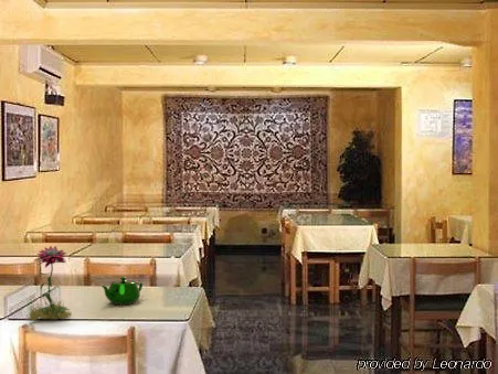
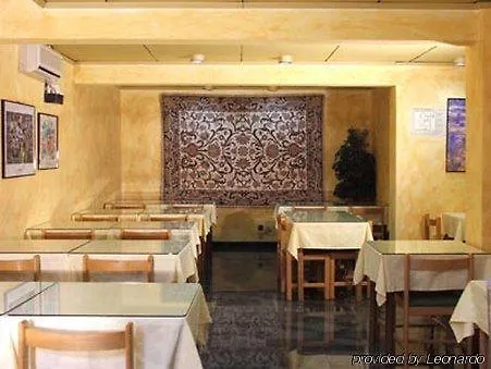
- teapot (121, 290)
- flower (51, 282)
